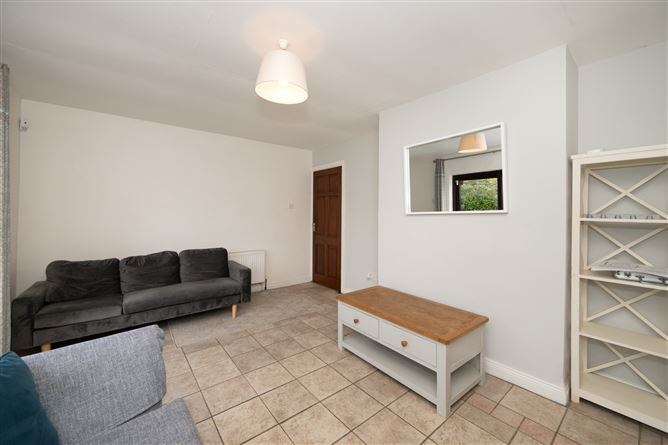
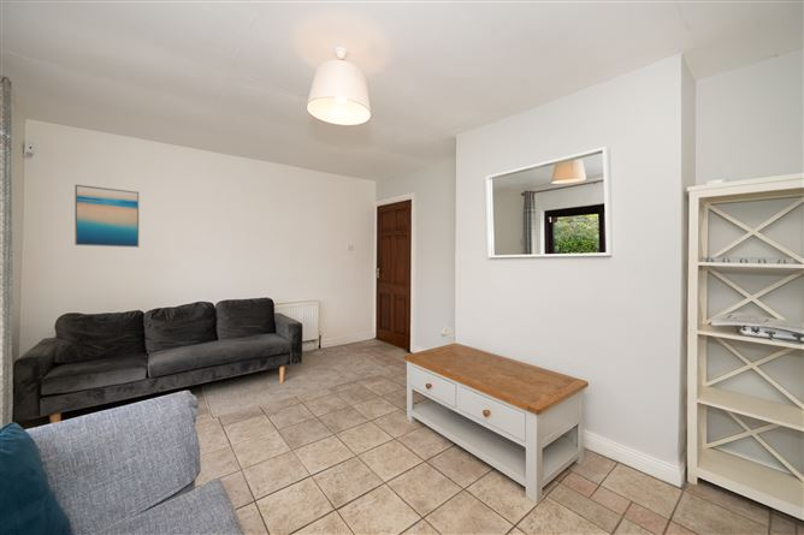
+ wall art (108, 216)
